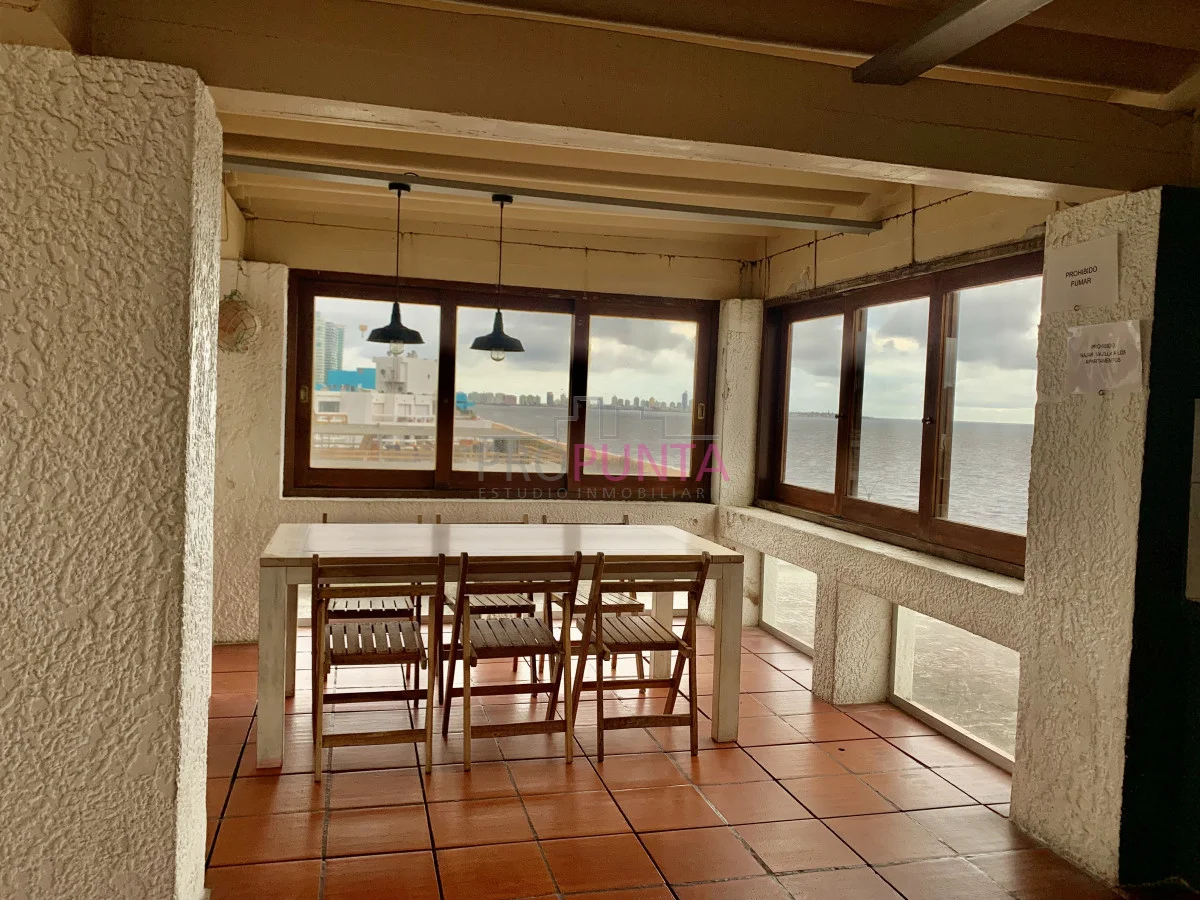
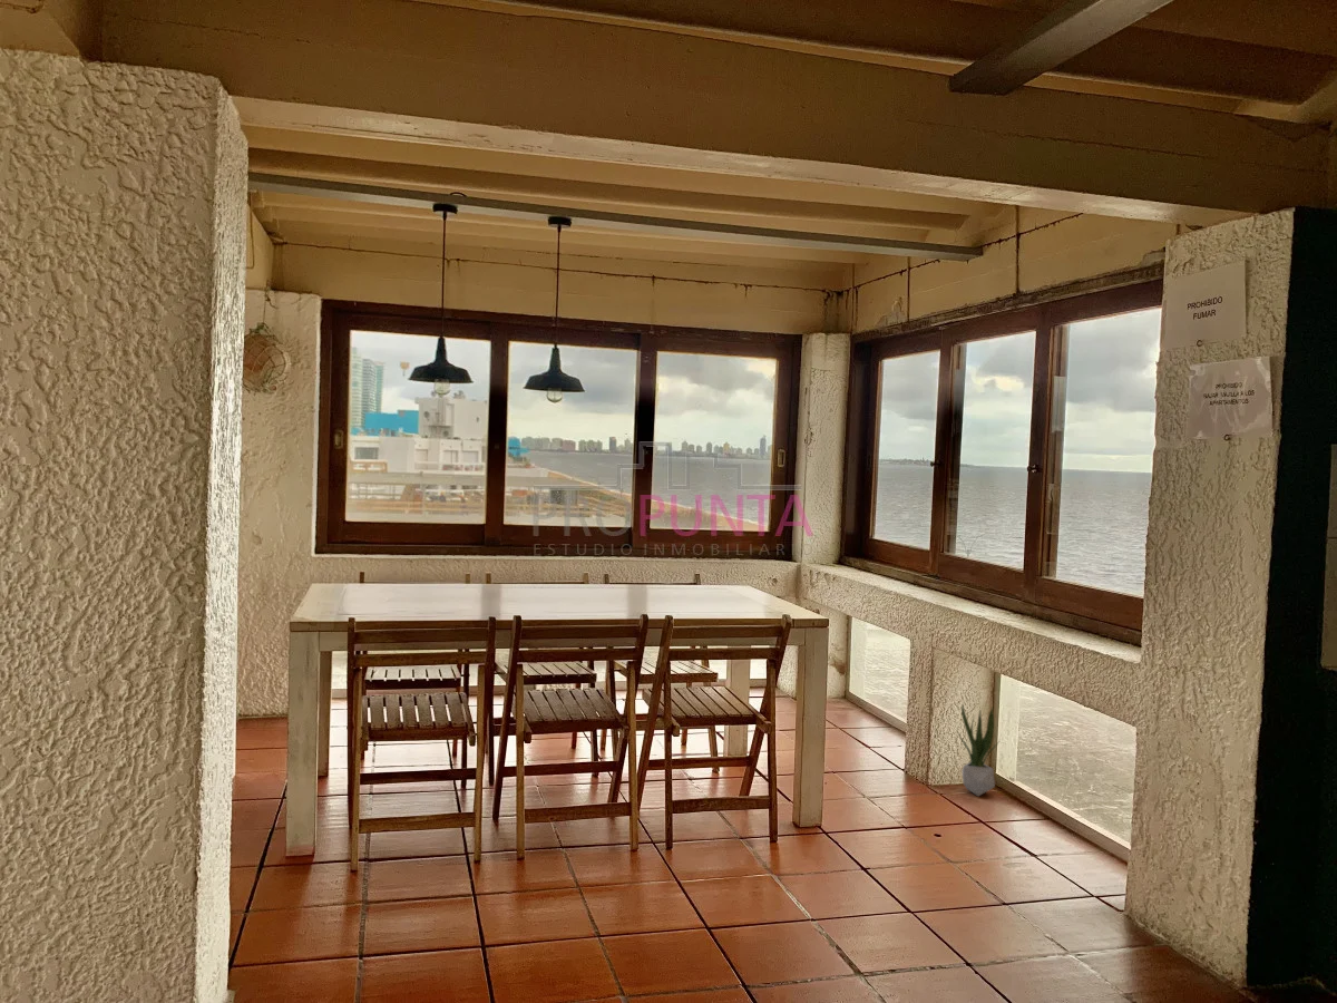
+ potted plant (979, 749)
